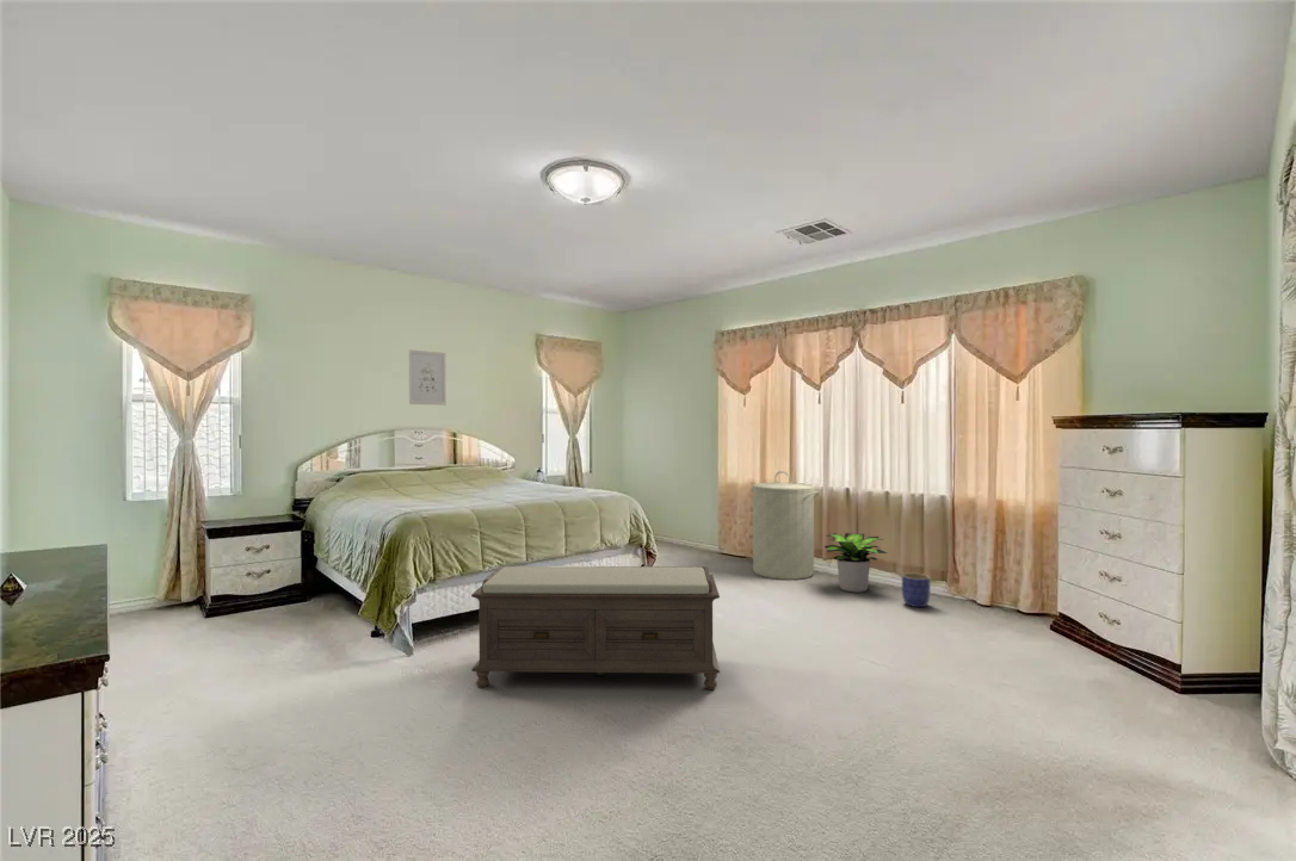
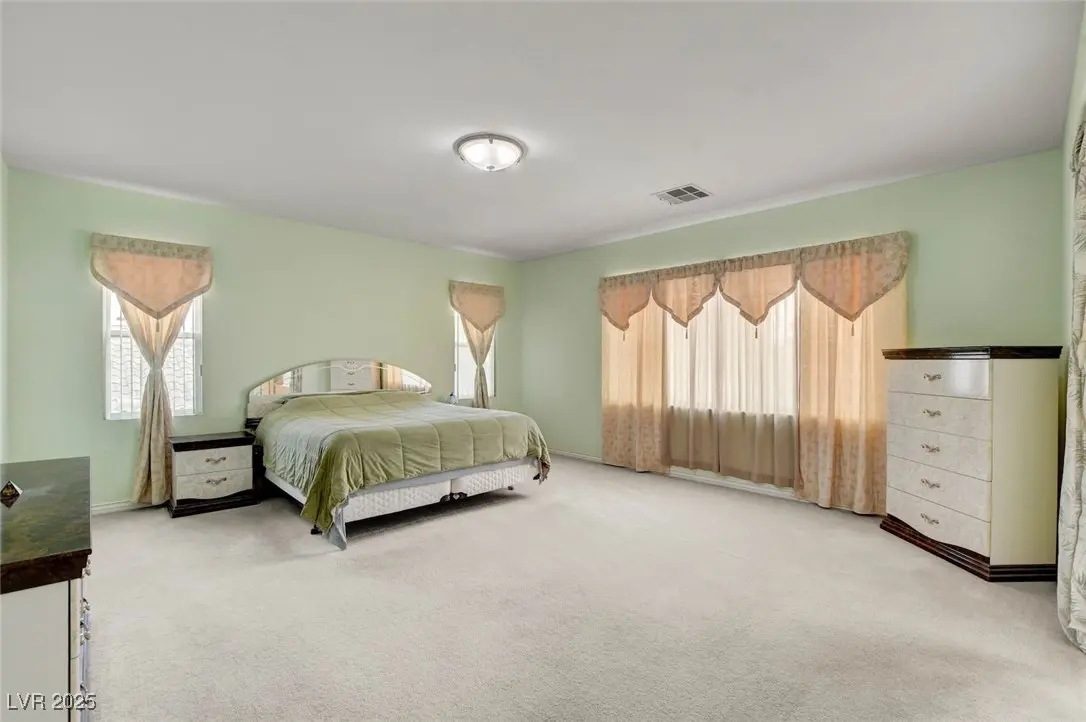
- bench (599, 624)
- laundry hamper (783, 521)
- potted plant (857, 563)
- wall art (427, 378)
- planter (915, 590)
